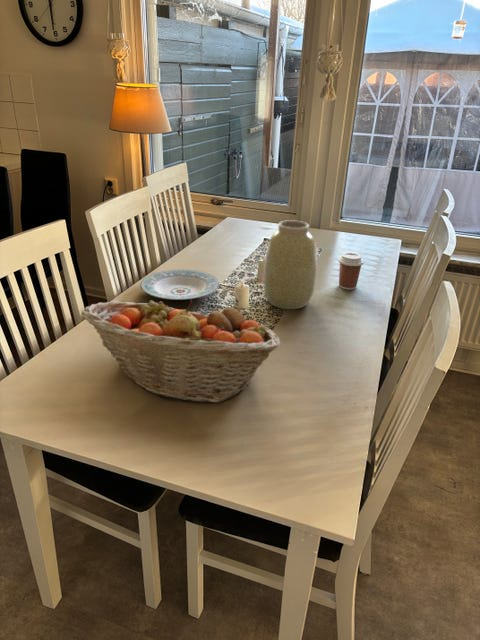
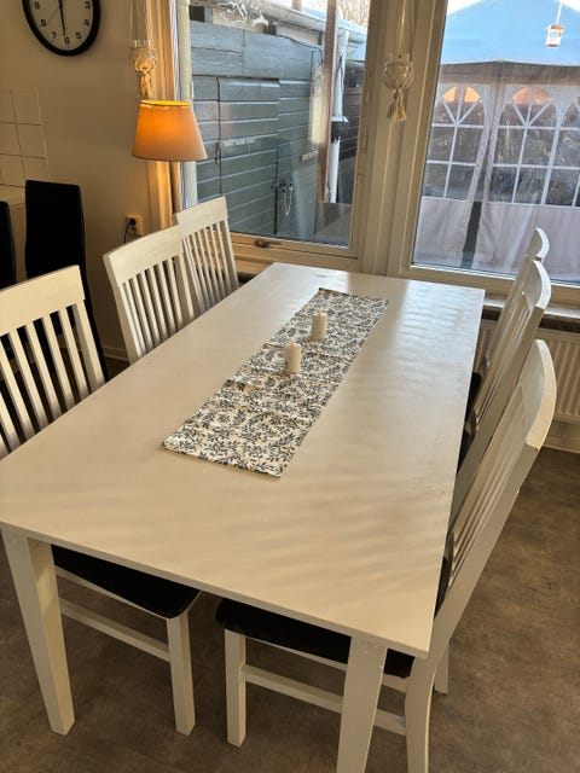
- plate (180, 287)
- vase (290, 264)
- coffee cup (349, 271)
- fruit basket (181, 338)
